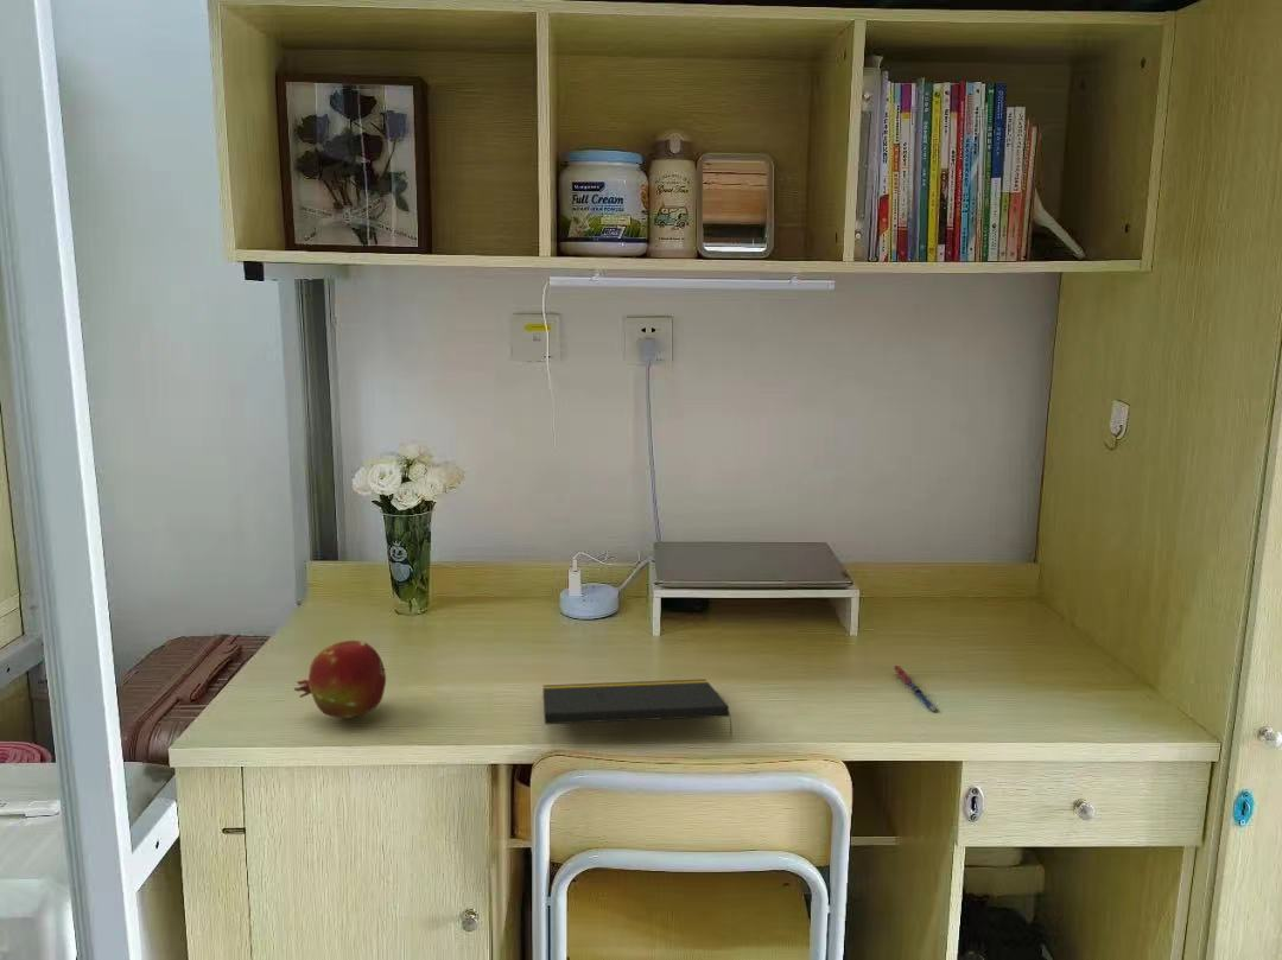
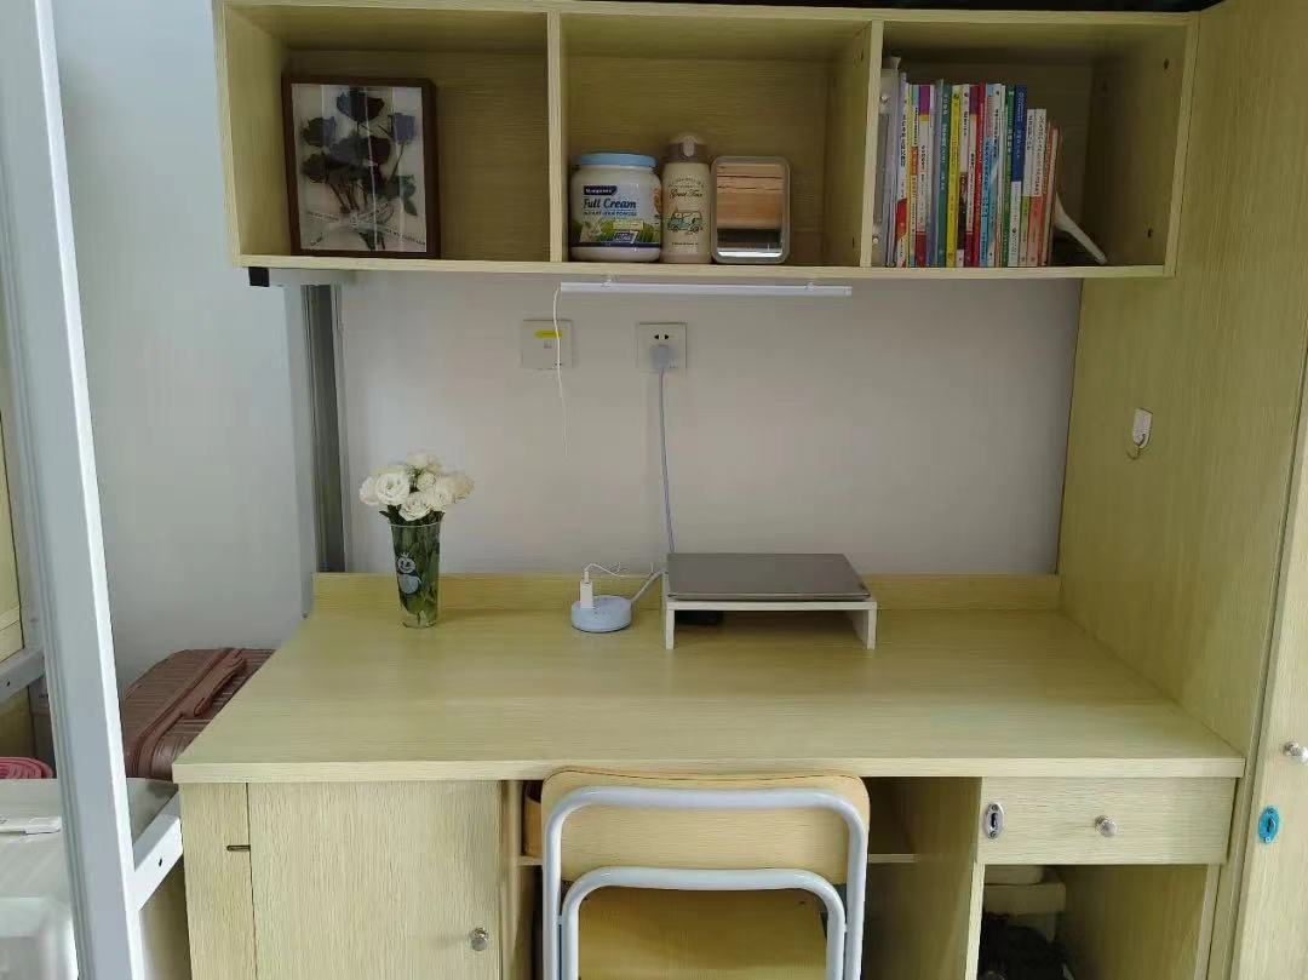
- notepad (630, 700)
- pen (914, 687)
- fruit (339, 681)
